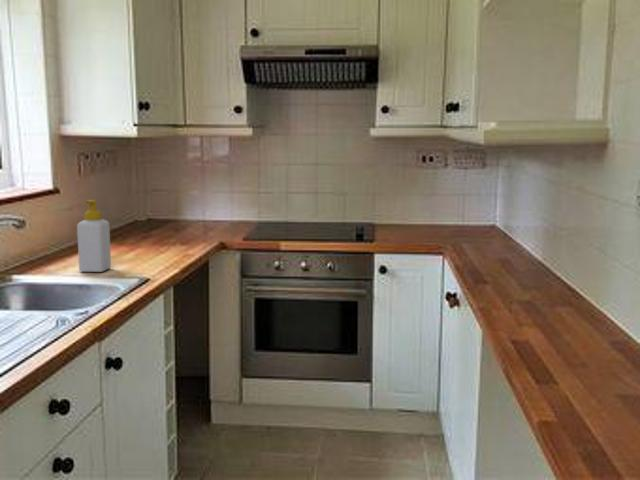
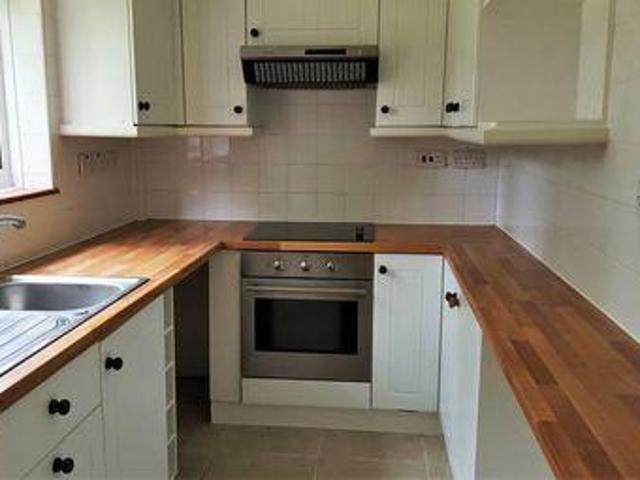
- soap bottle (93, 235)
